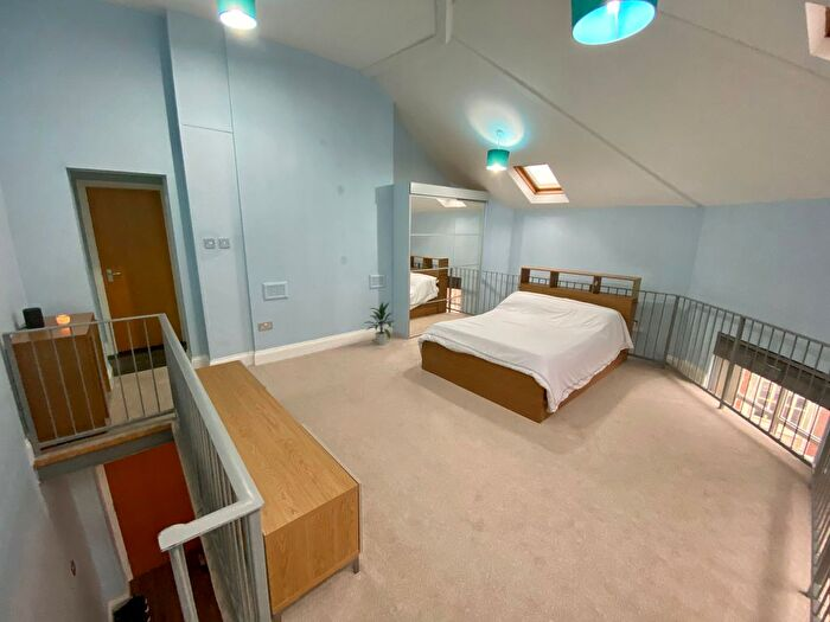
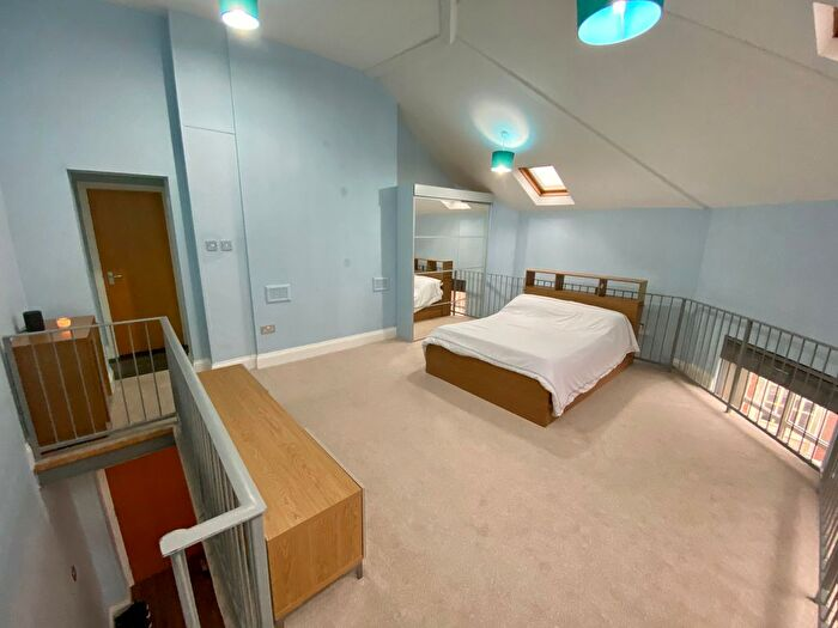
- indoor plant (381, 323)
